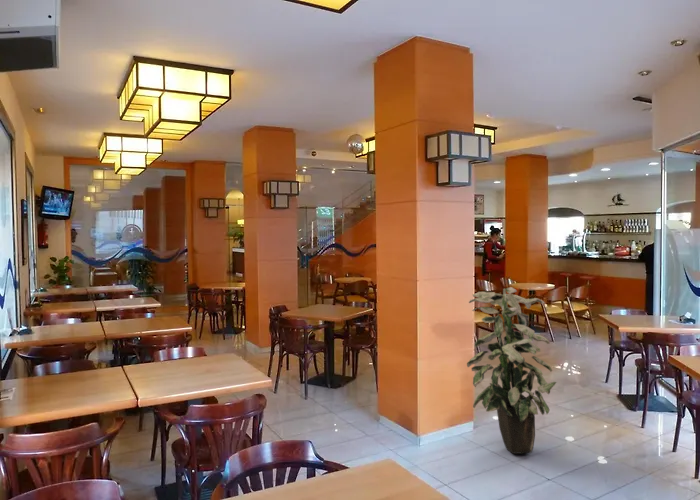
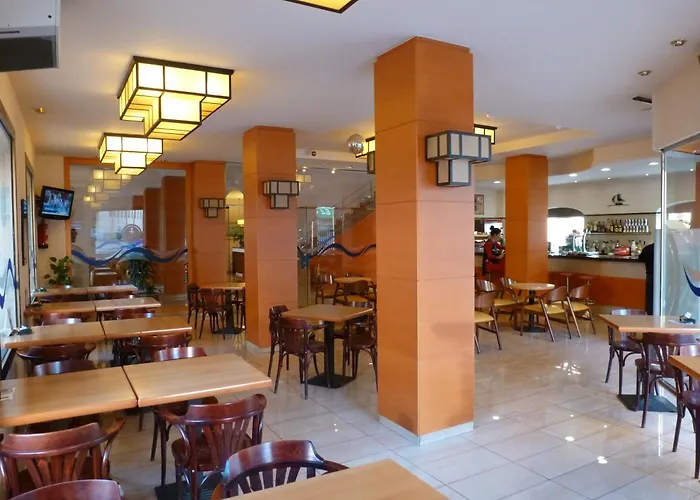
- indoor plant (509, 367)
